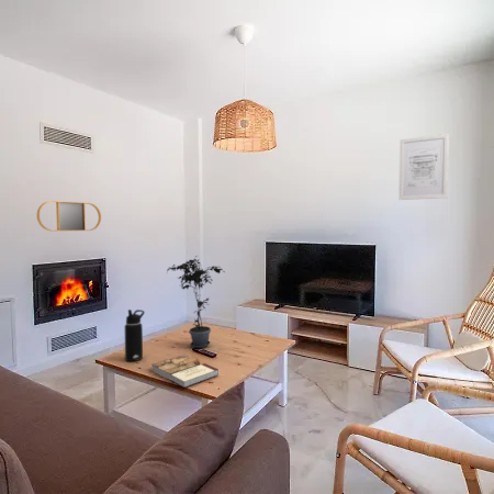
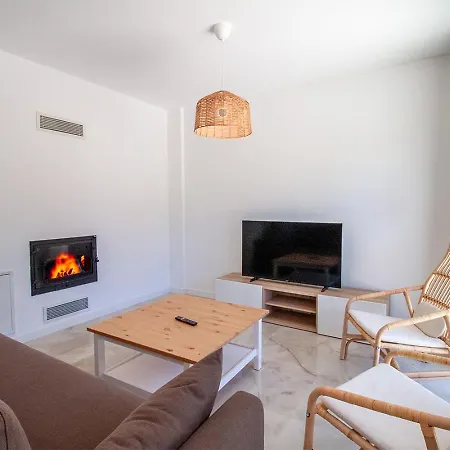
- wall art (423, 168)
- water bottle (135, 333)
- home mirror (70, 216)
- potted plant (197, 300)
- book (184, 369)
